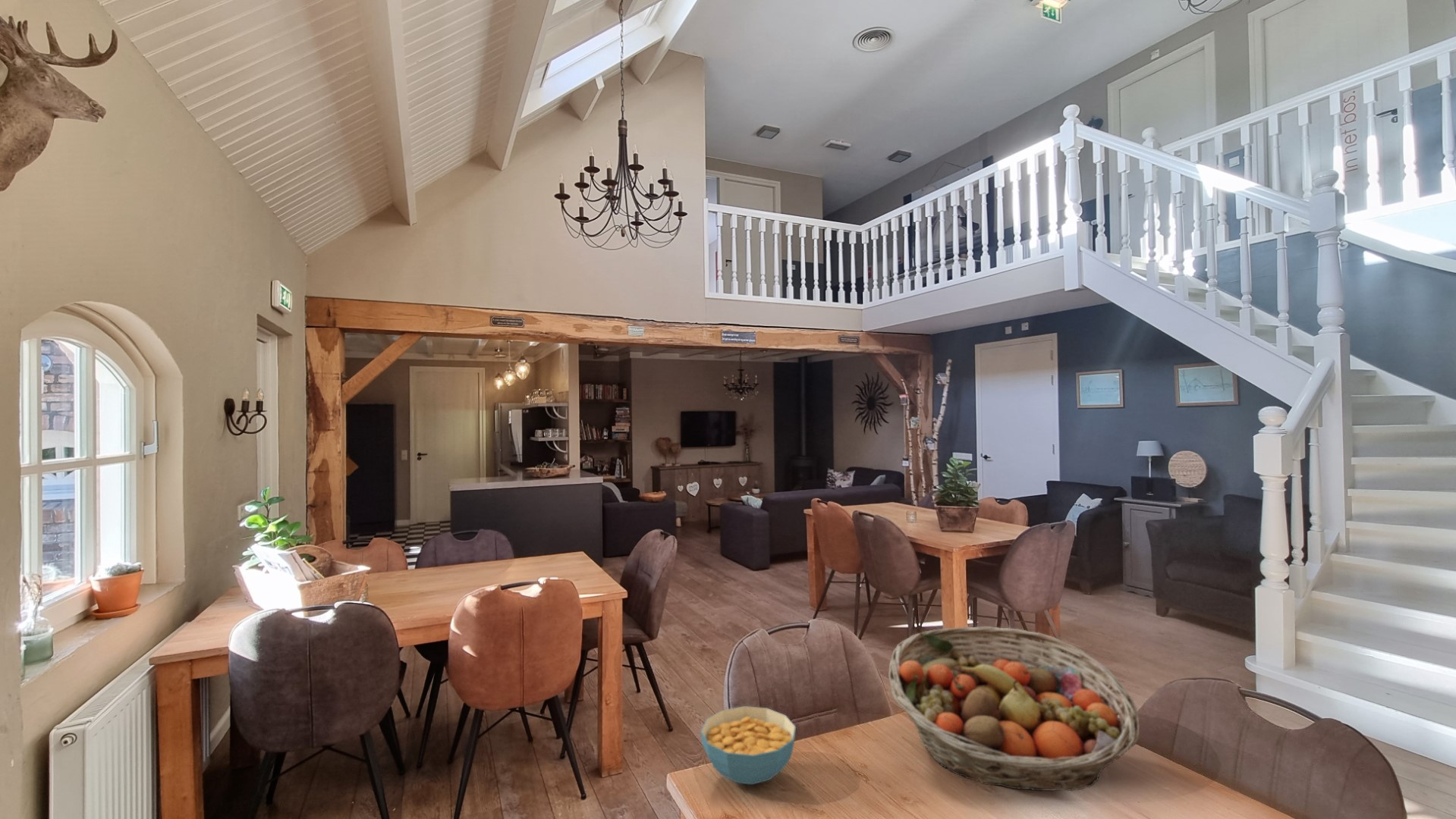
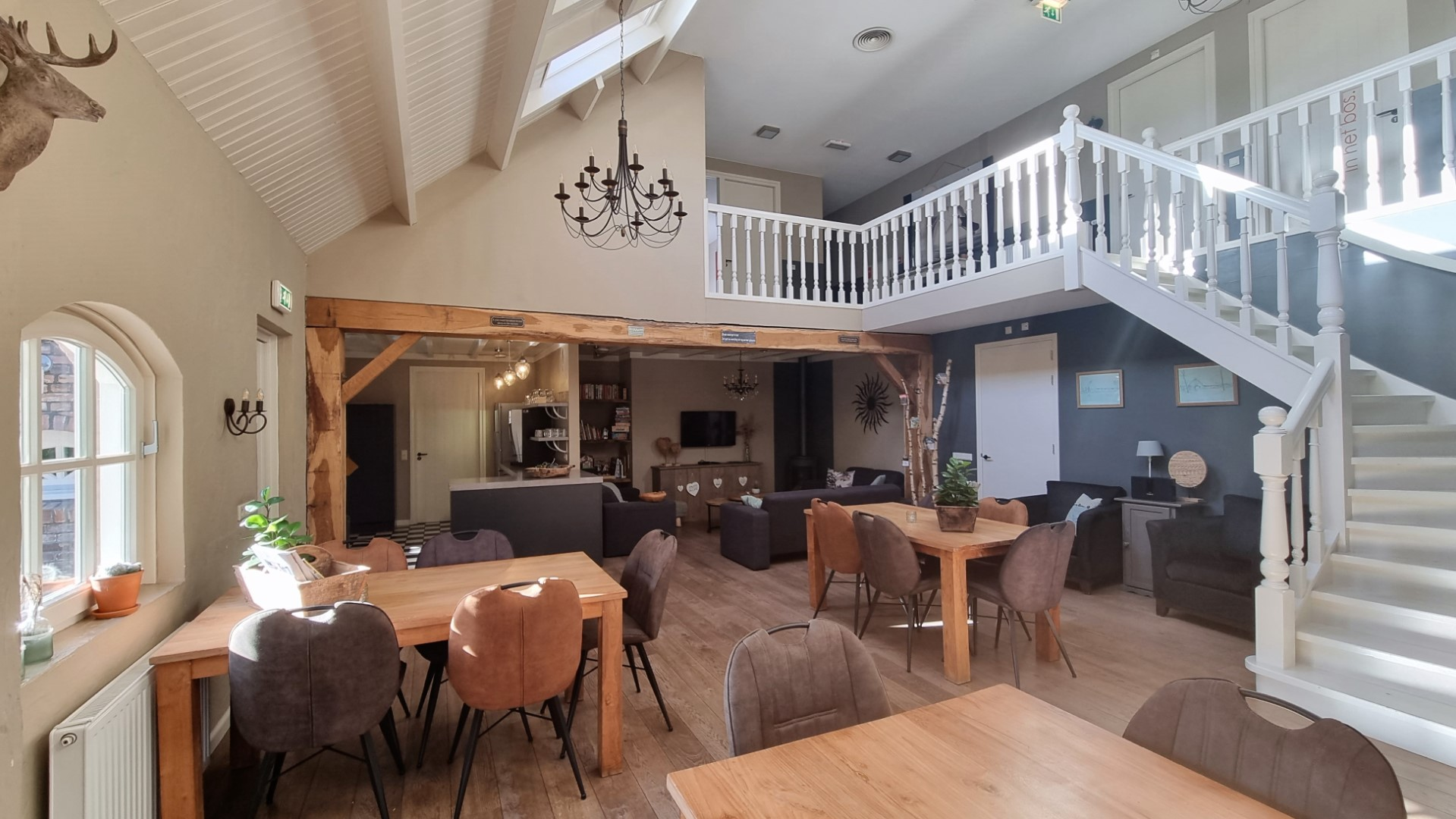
- fruit basket (1005, 702)
- cereal bowl (748, 752)
